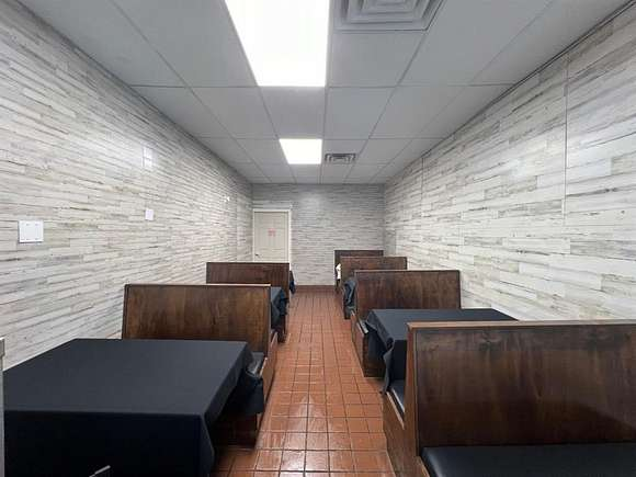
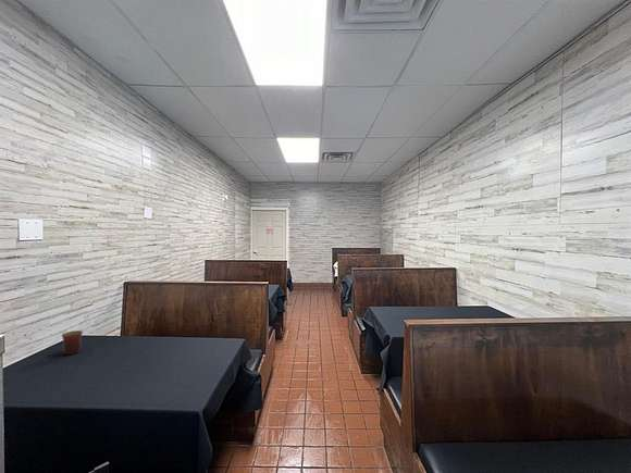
+ mug (73, 341)
